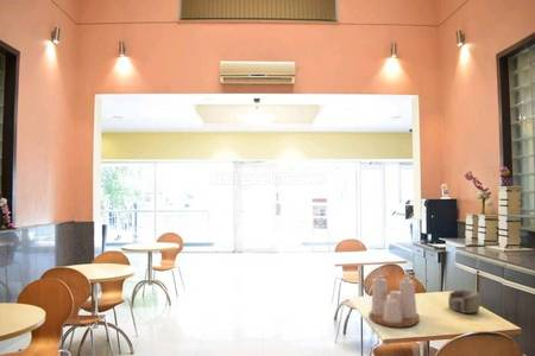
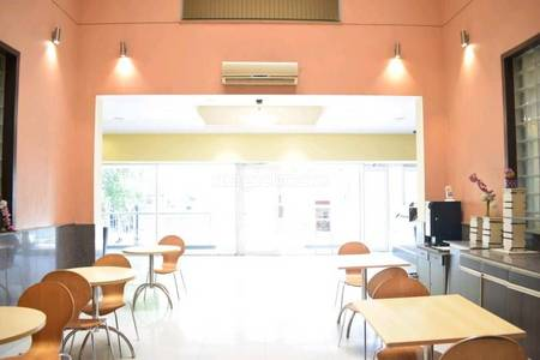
- condiment set (394, 292)
- decorative bowl (465, 300)
